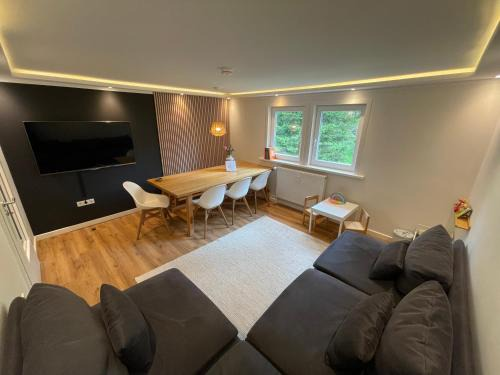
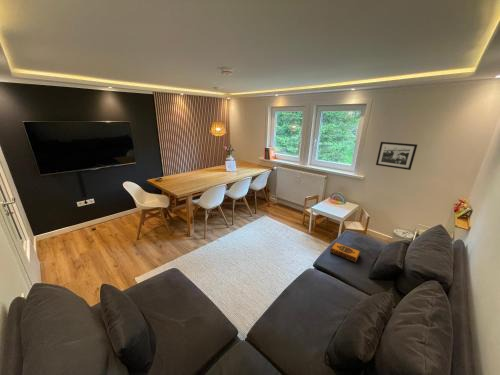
+ hardback book (344, 252)
+ picture frame (395, 155)
